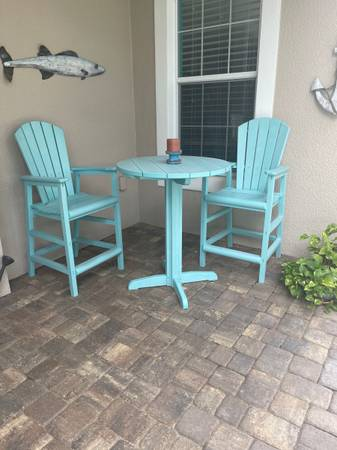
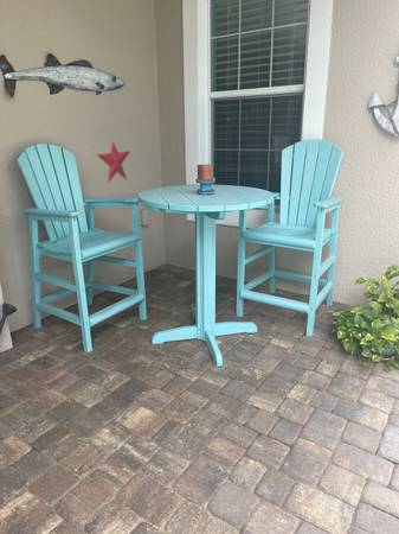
+ decorative star (115, 161)
